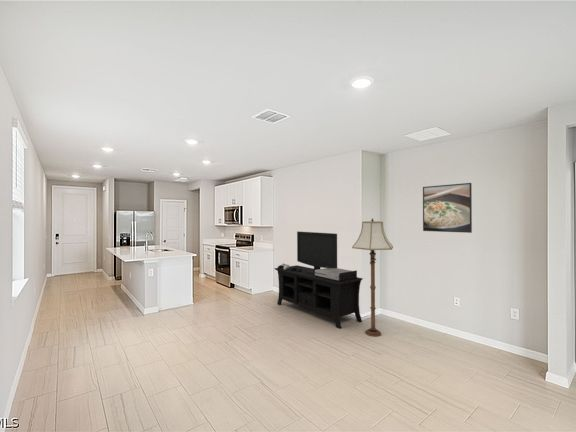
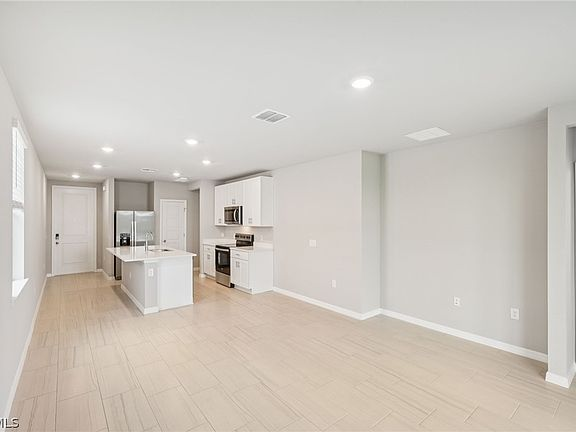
- media console (314, 272)
- floor lamp (372, 275)
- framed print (445, 208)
